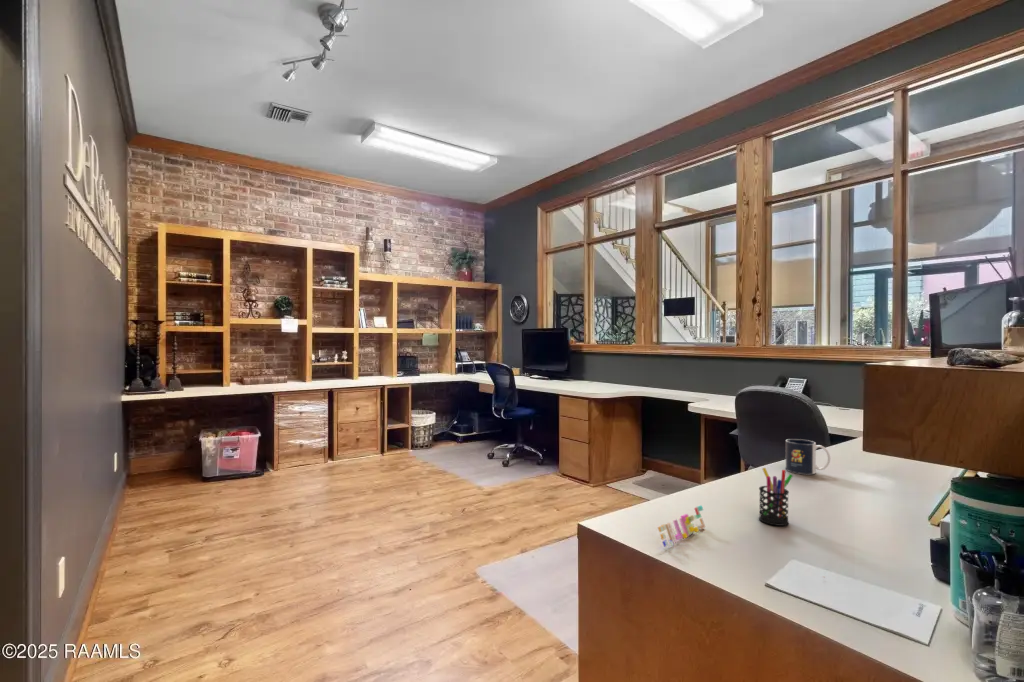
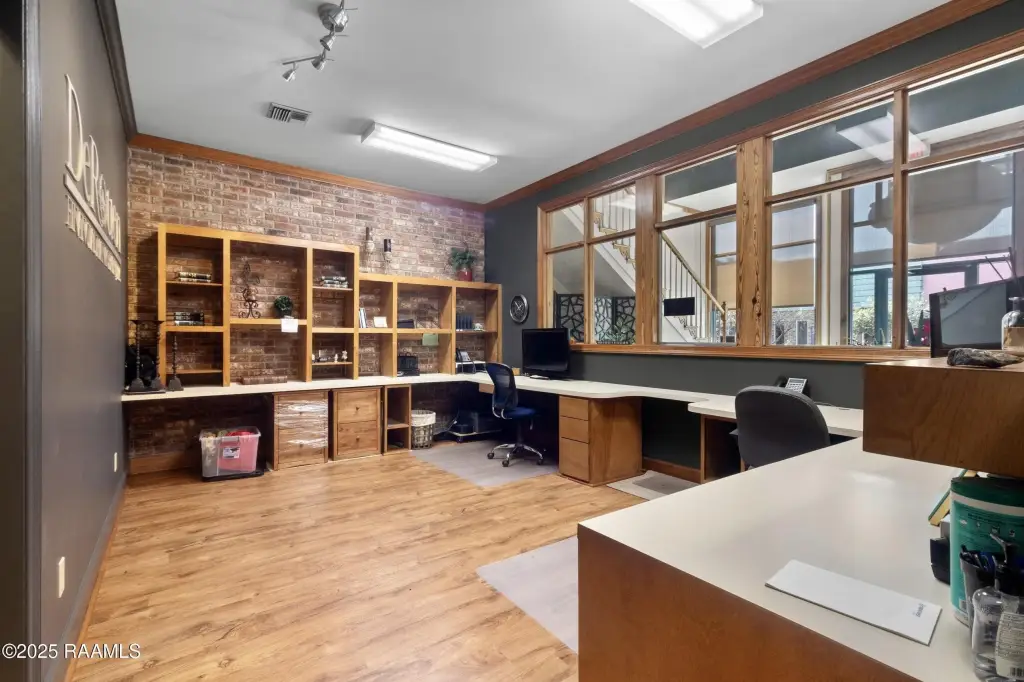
- mug (807, 457)
- pen holder (777, 494)
- sticky notes (704, 527)
